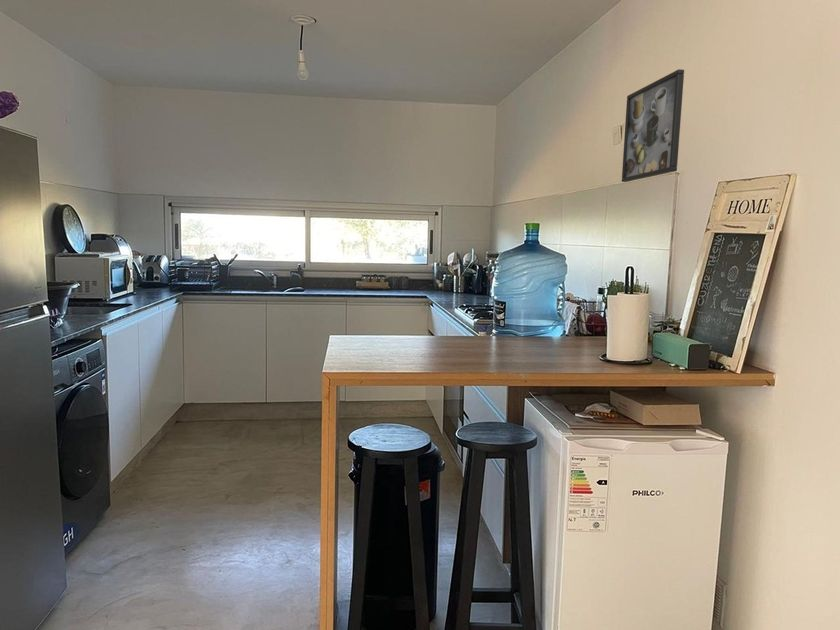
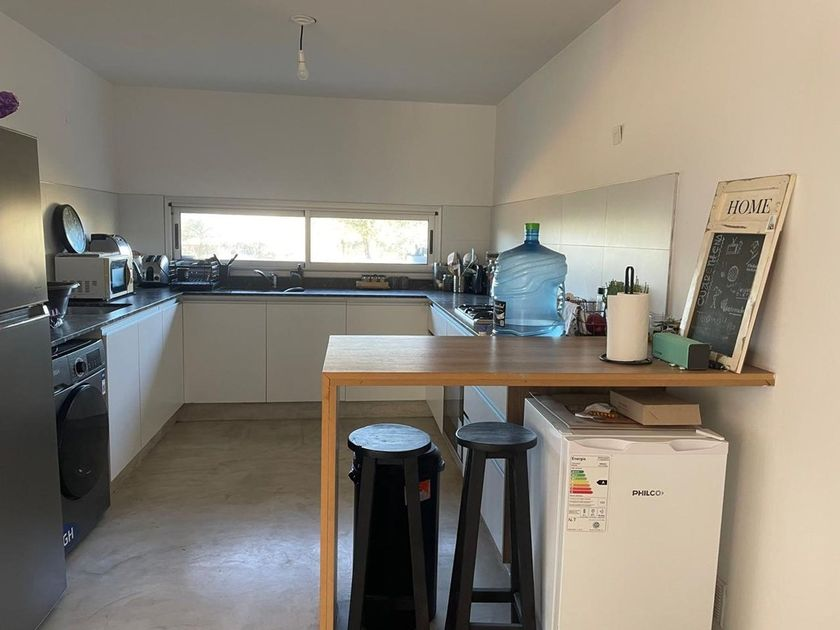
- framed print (650, 130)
